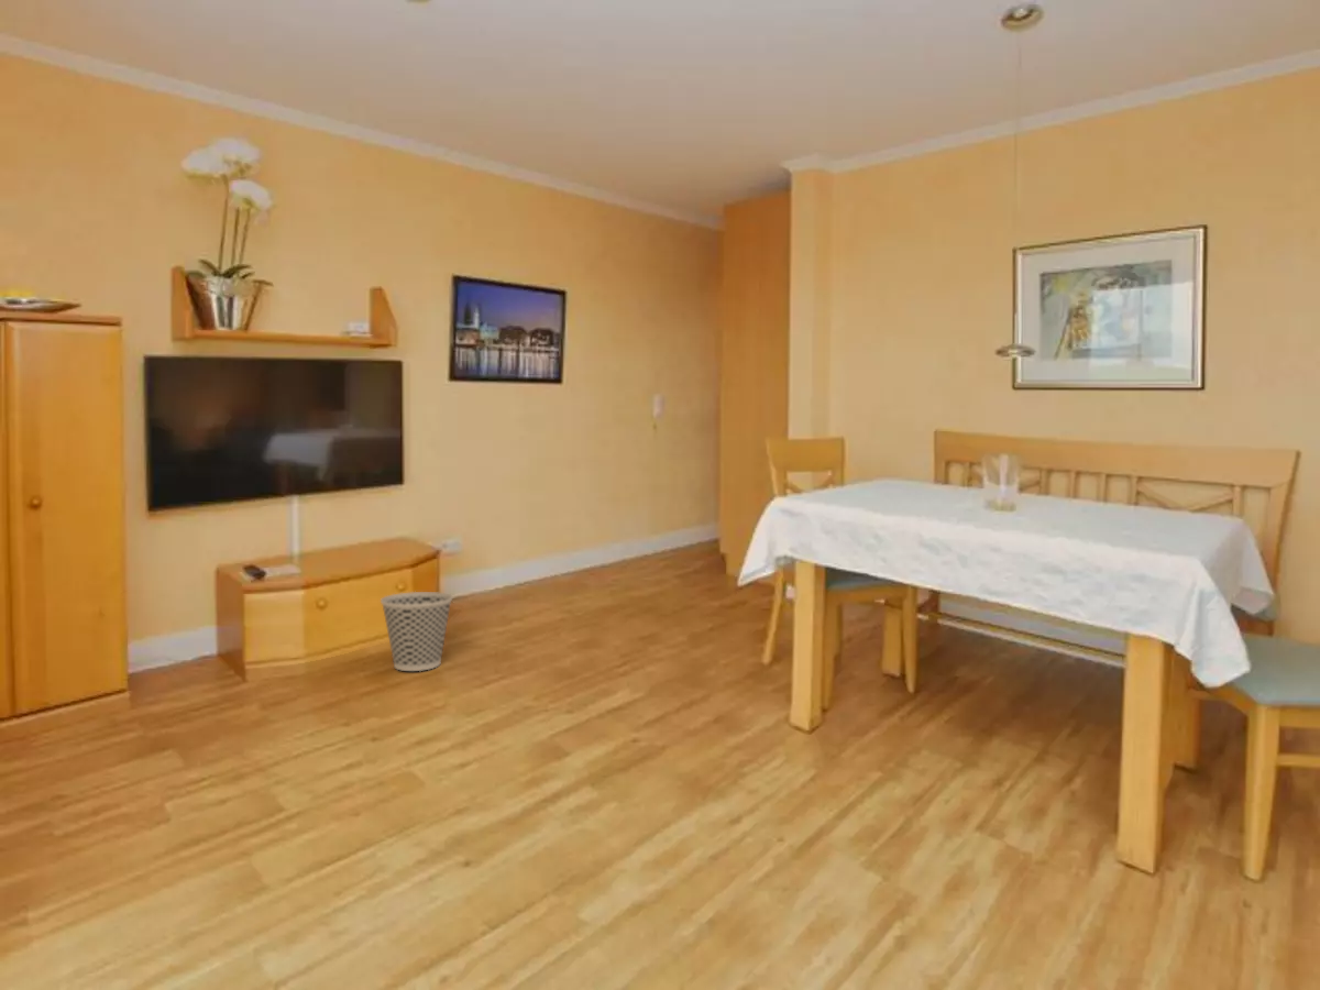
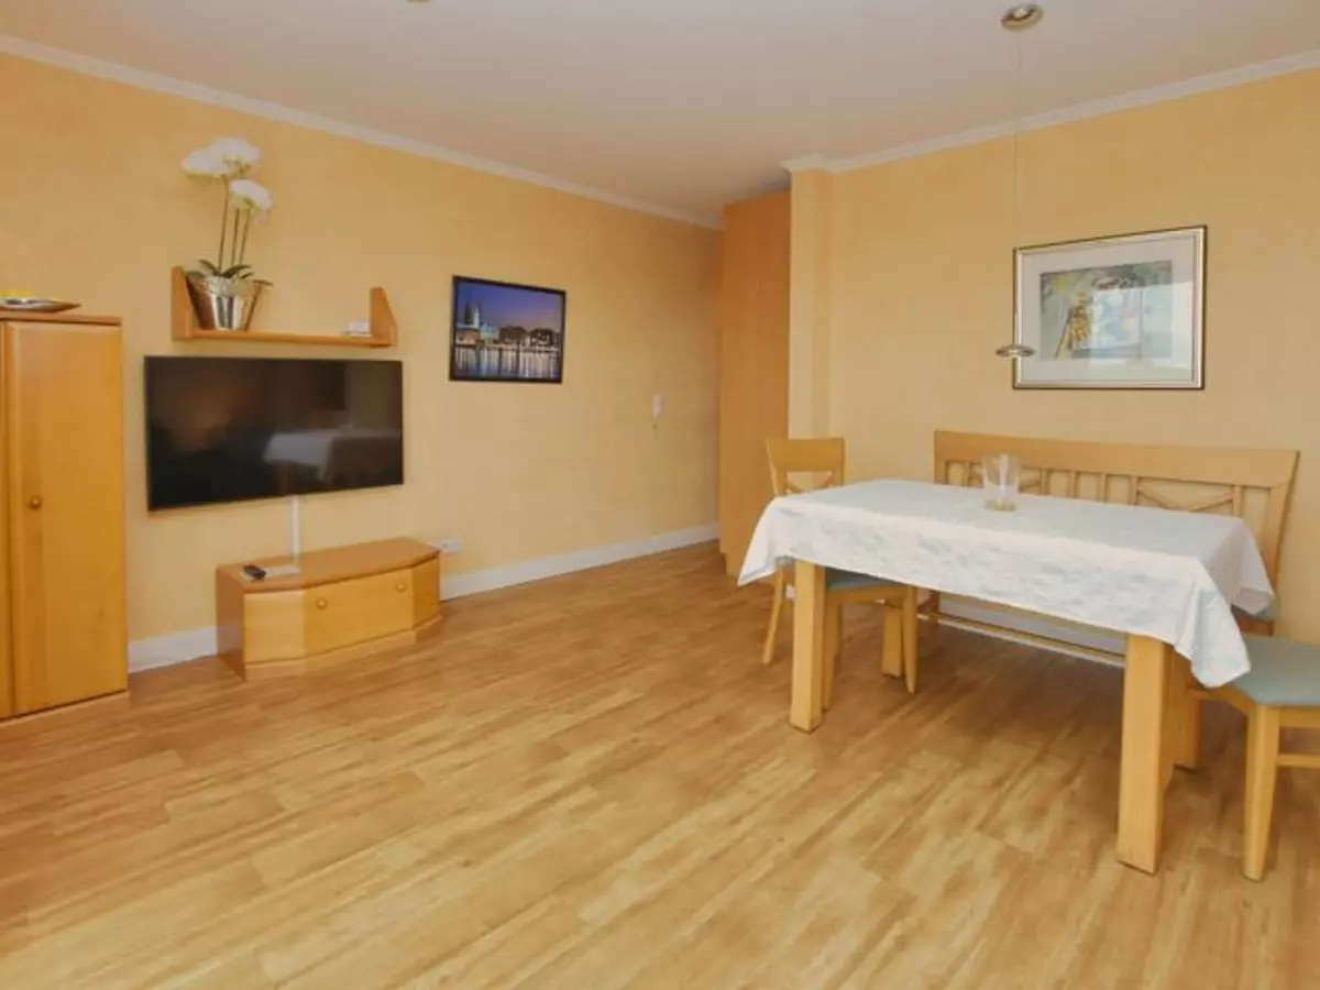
- wastebasket (417, 631)
